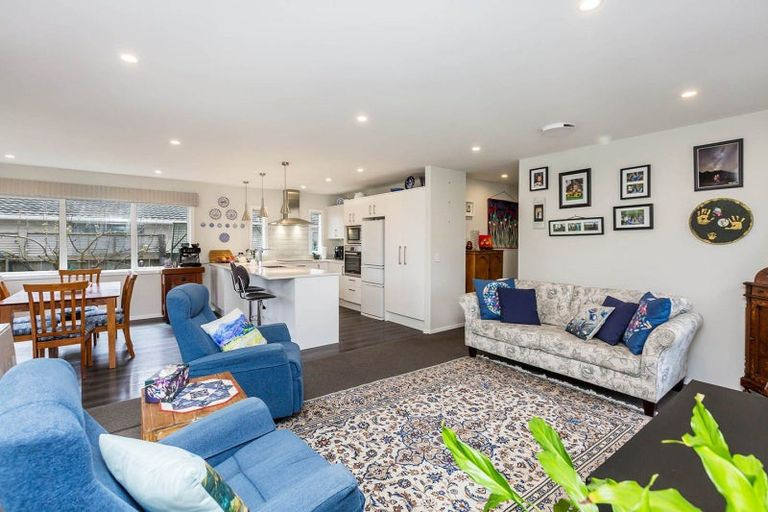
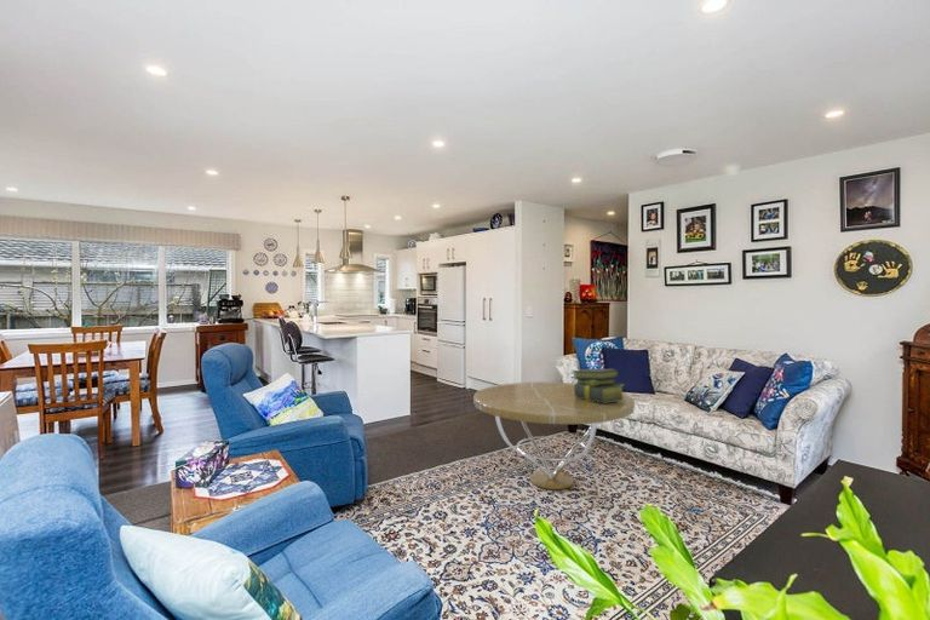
+ stack of books (596, 383)
+ coffee table (551, 437)
